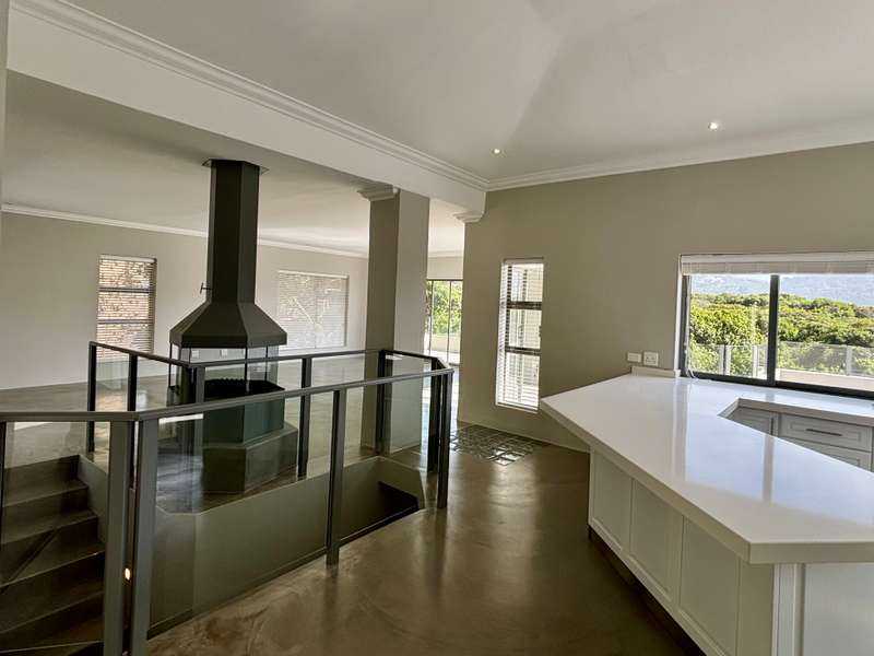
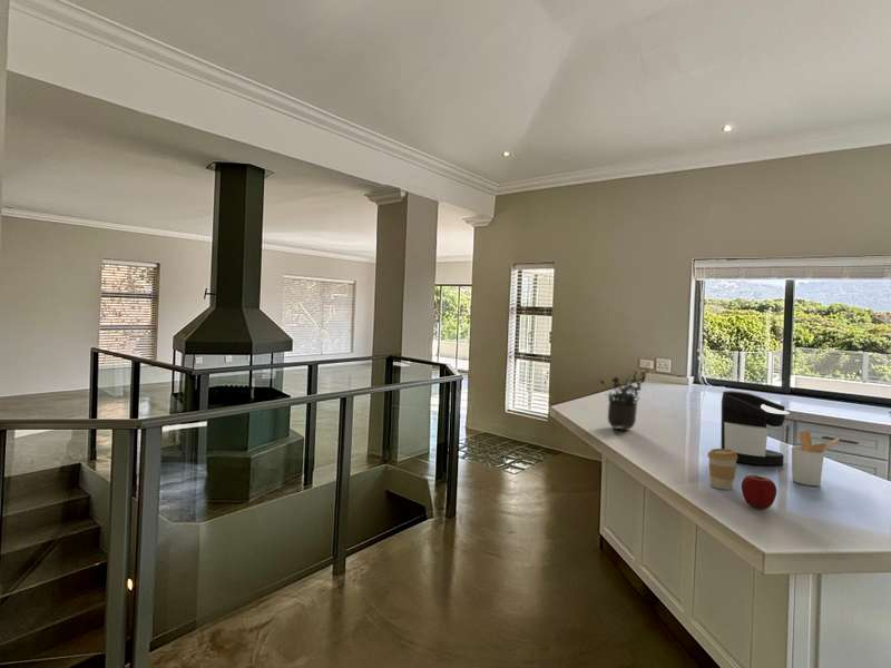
+ coffee maker (753, 425)
+ apple (758, 491)
+ potted plant (626, 395)
+ utensil holder (815, 459)
+ coffee cup (722, 468)
